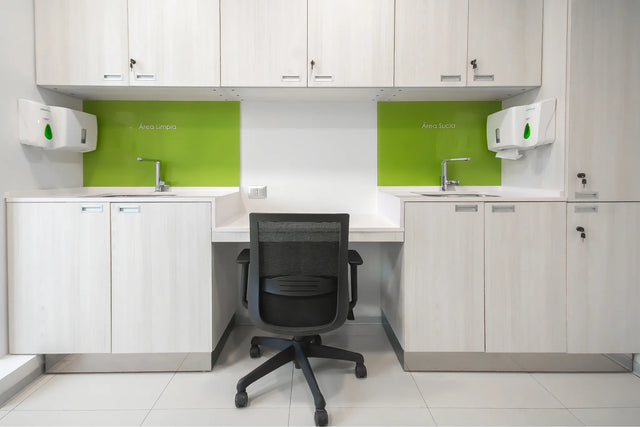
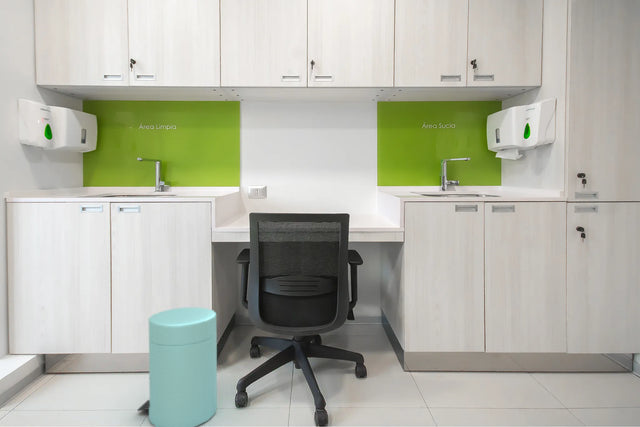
+ trash can (177, 363)
